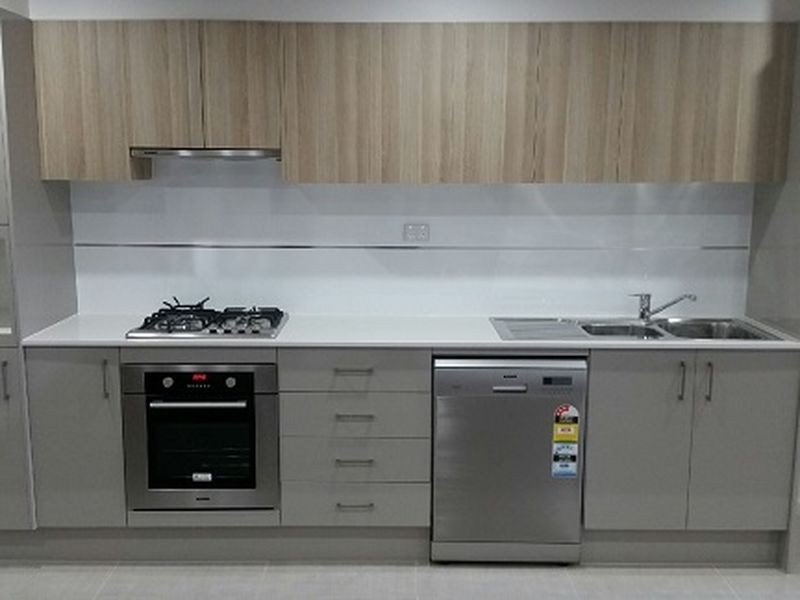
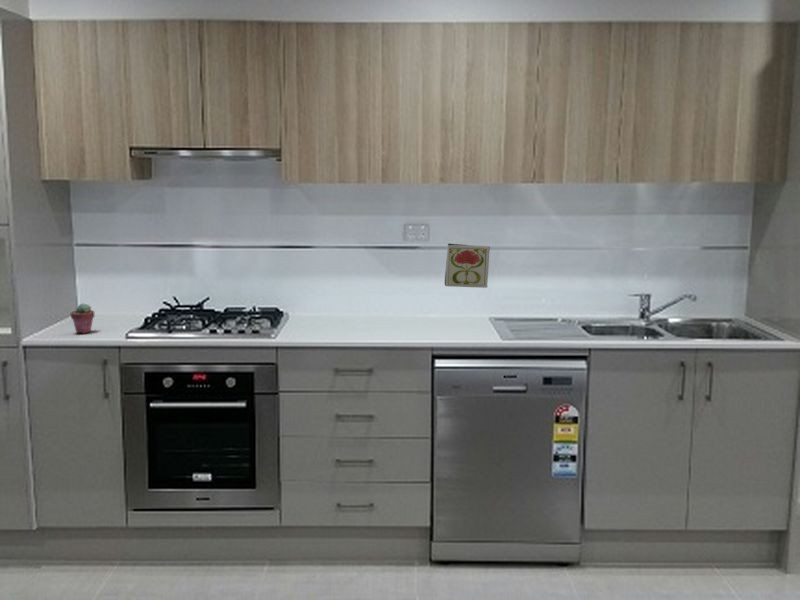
+ potted succulent (82, 317)
+ decorative tile (467, 265)
